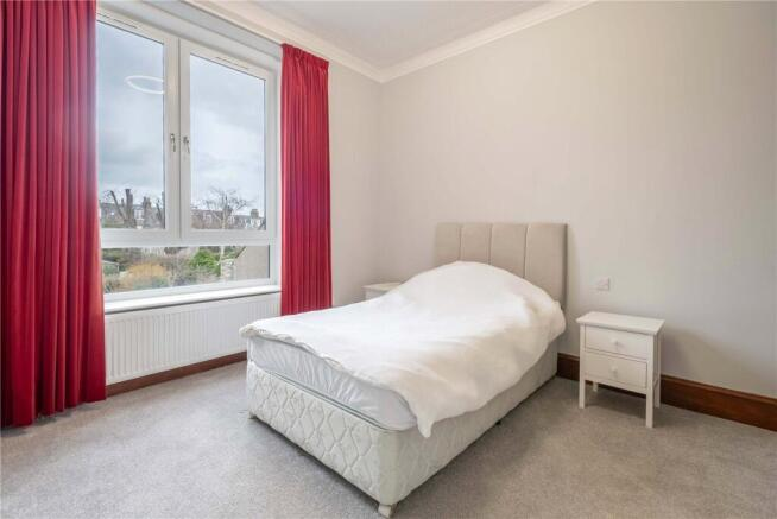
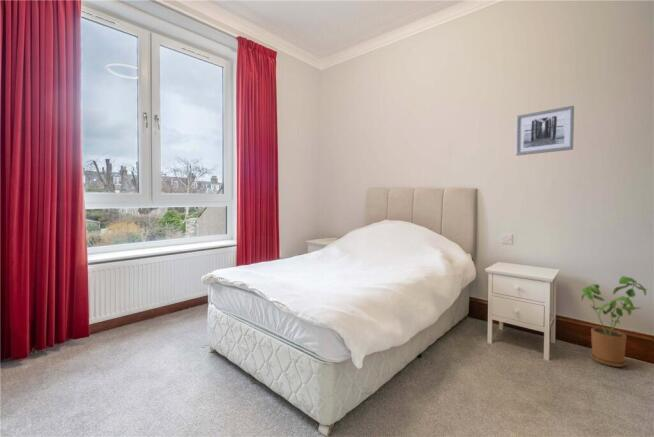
+ house plant (612, 318)
+ wall art (543, 131)
